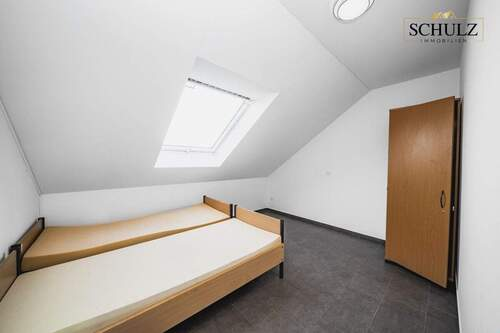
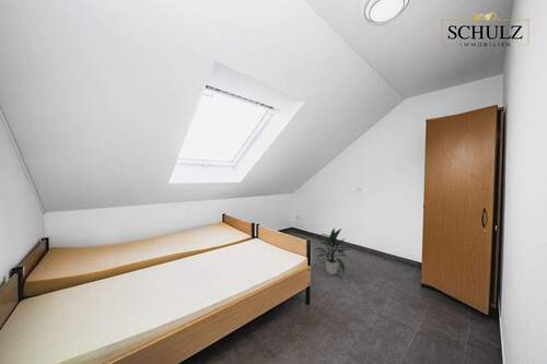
+ indoor plant (331, 250)
